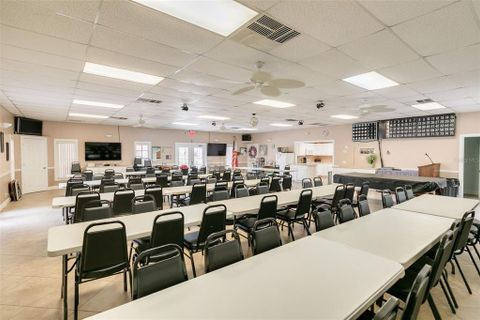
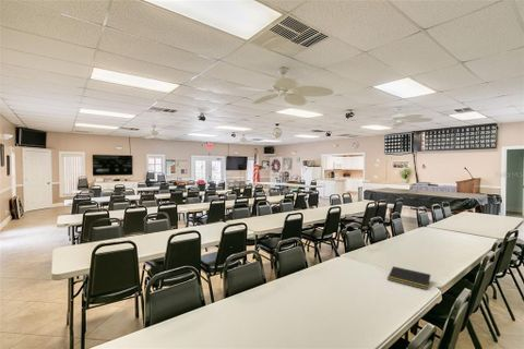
+ notepad (408, 277)
